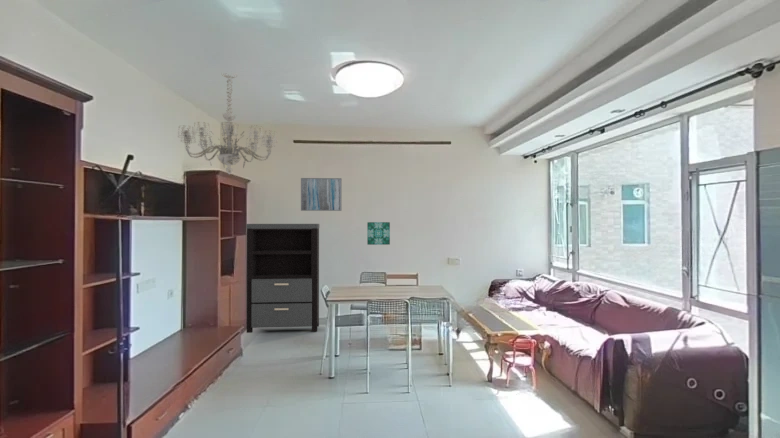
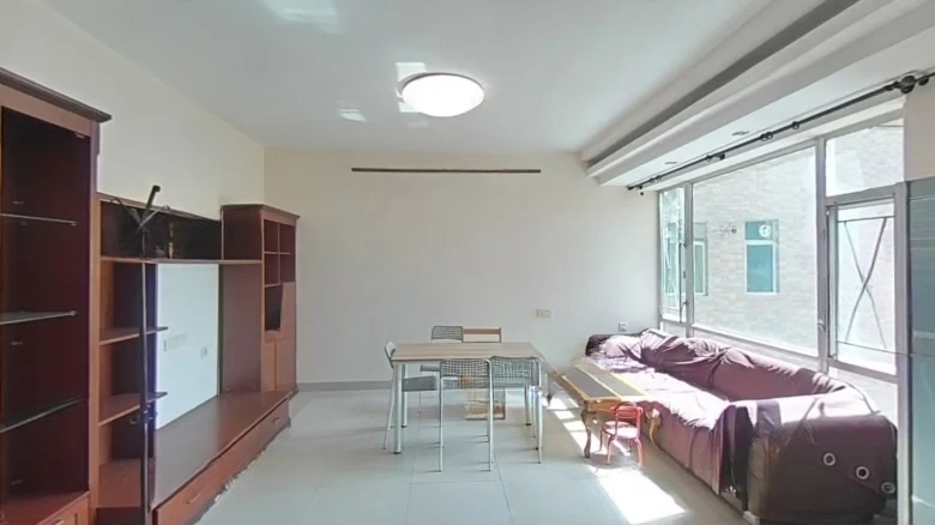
- wall art (378, 233)
- shelving unit (283, 276)
- chandelier (229, 124)
- wall art (321, 194)
